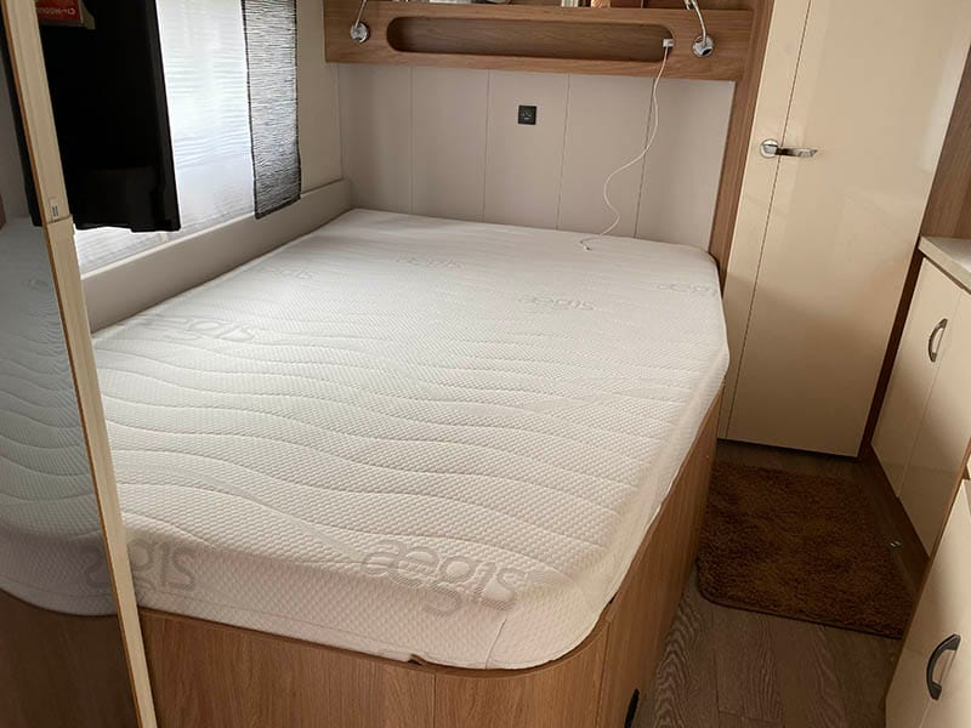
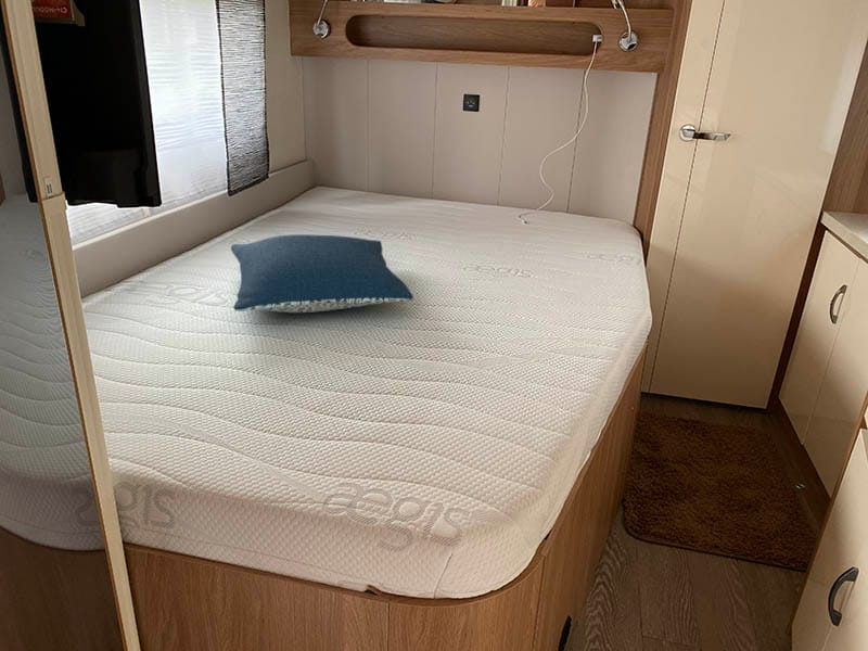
+ pillow (316, 270)
